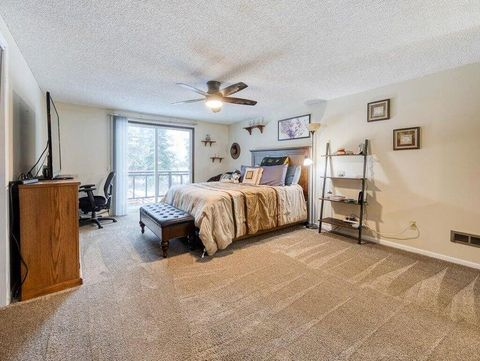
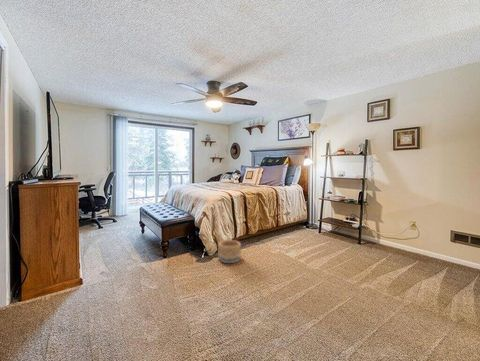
+ basket (229, 251)
